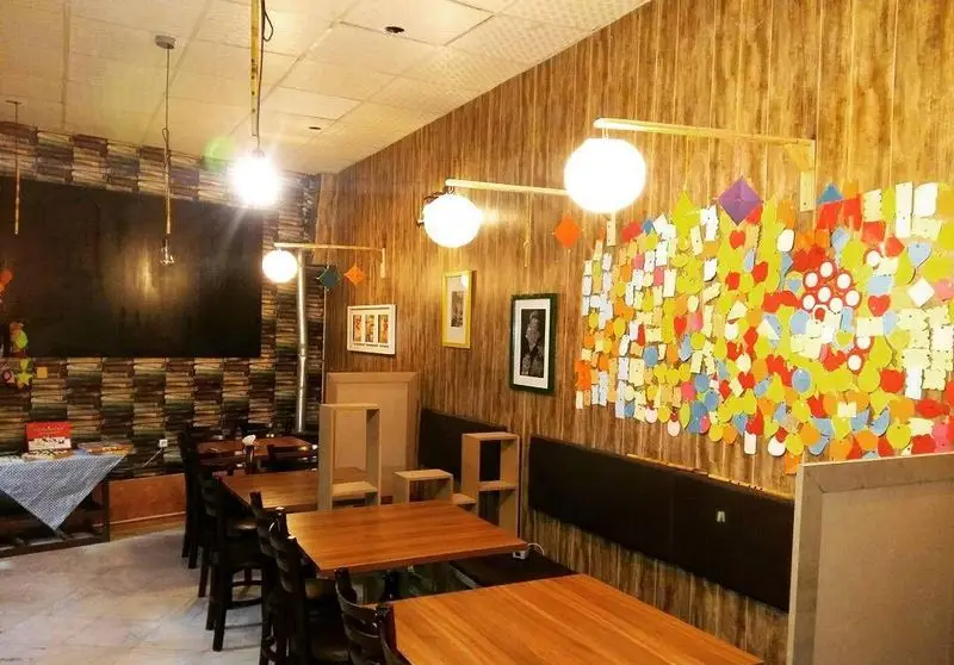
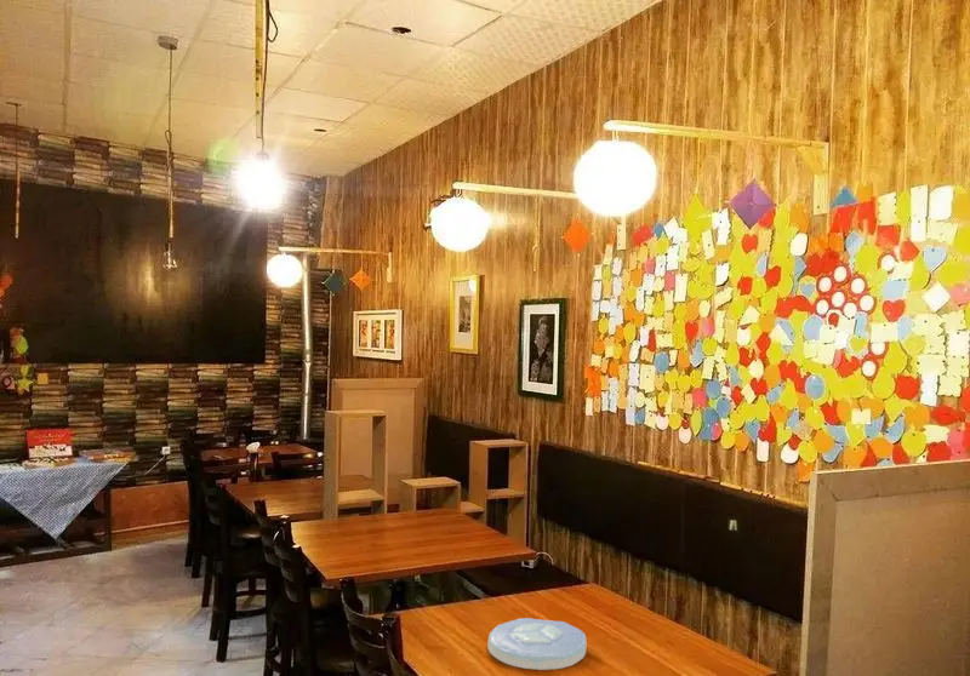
+ plate (536, 638)
